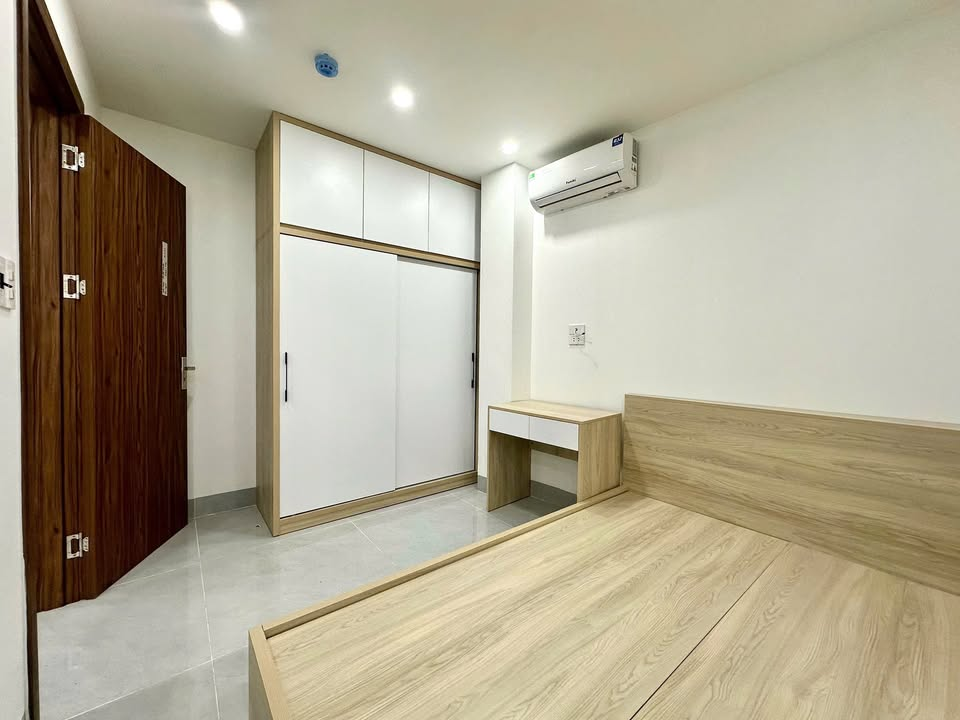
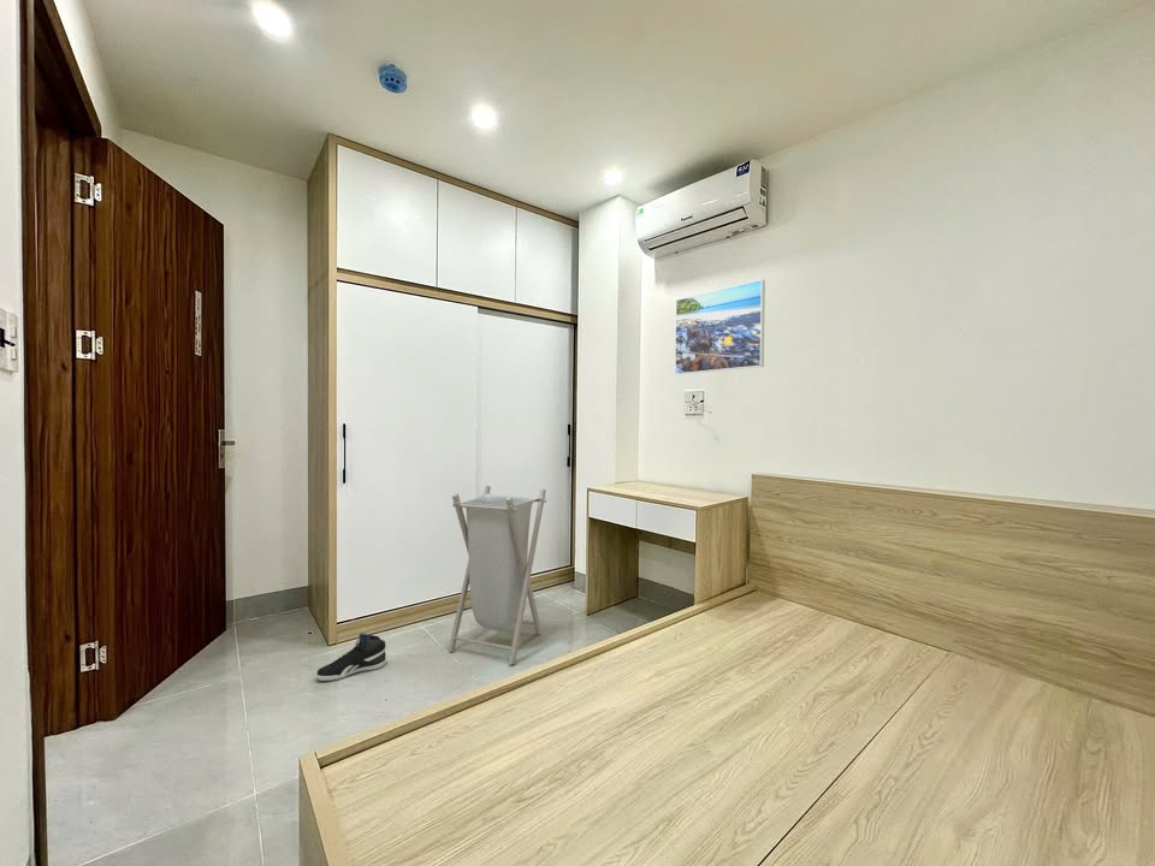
+ sneaker (351, 653)
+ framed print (716, 330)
+ laundry hamper (498, 567)
